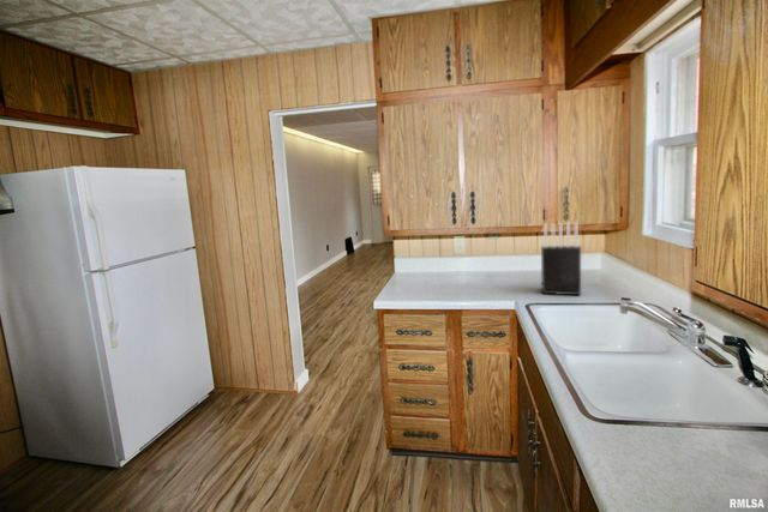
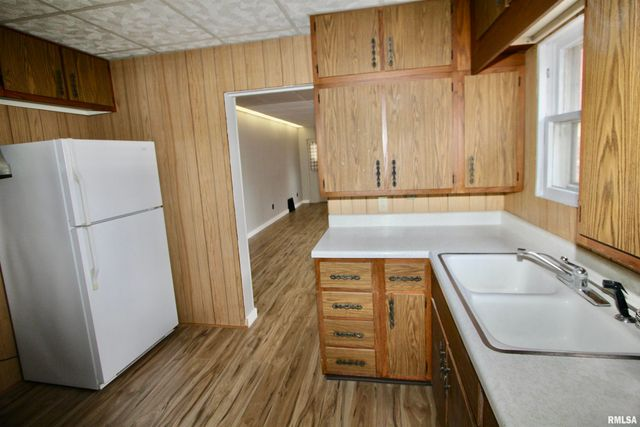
- knife block (560, 257)
